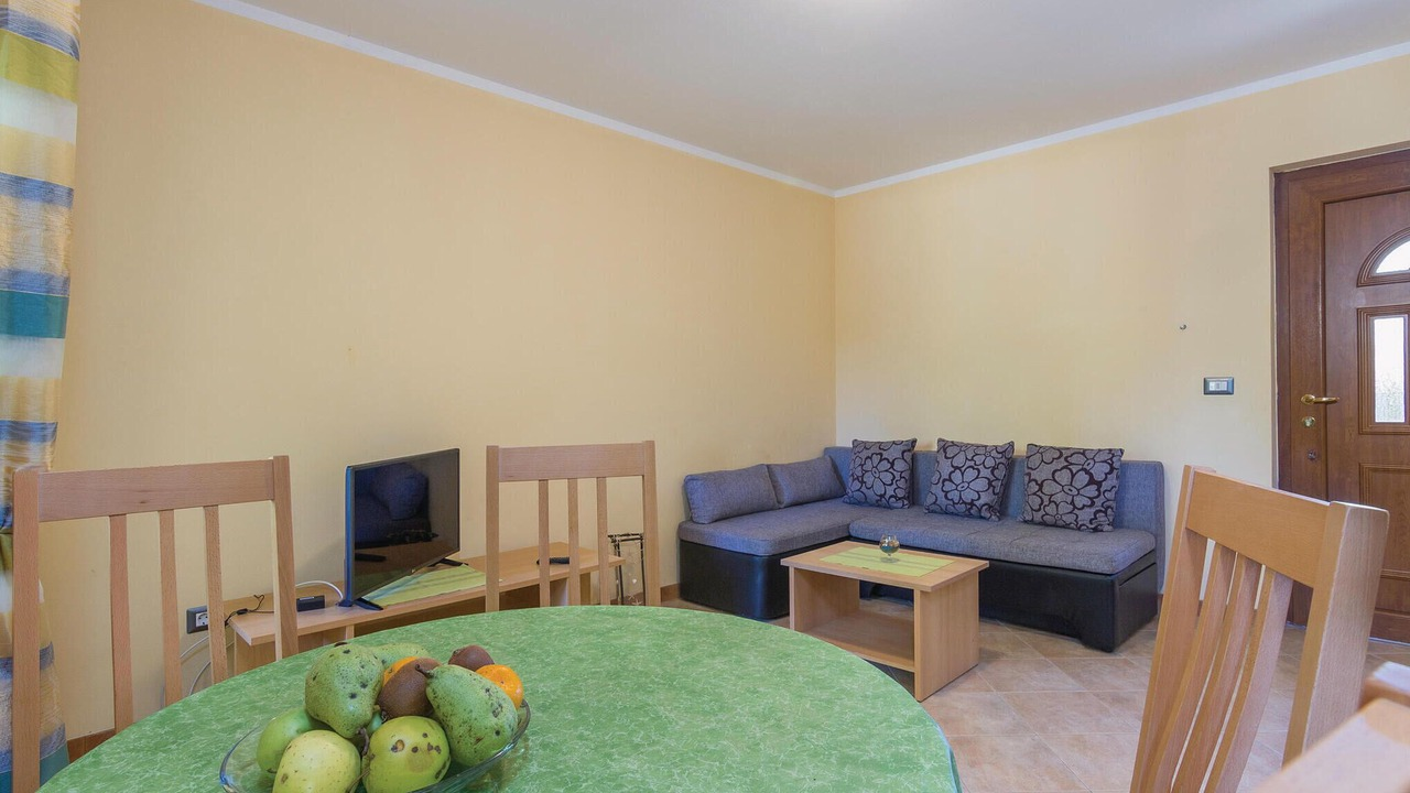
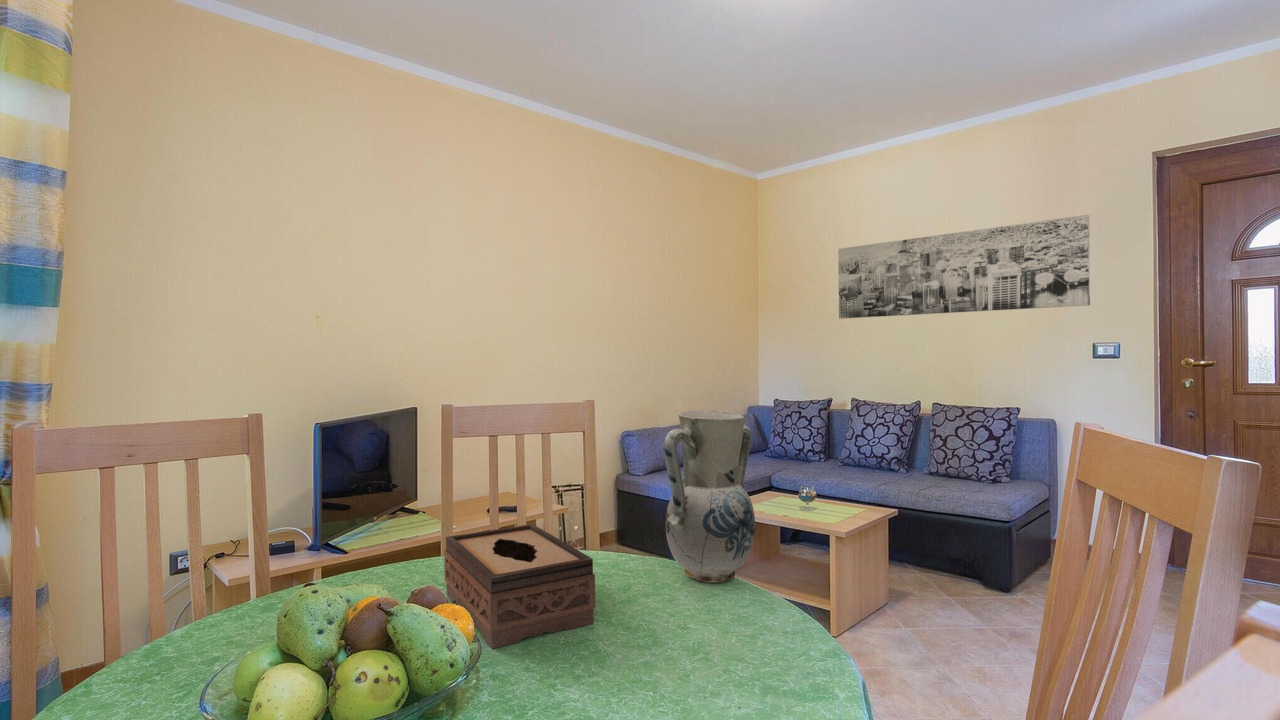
+ tissue box (515, 577)
+ vase (710, 494)
+ wall art (948, 273)
